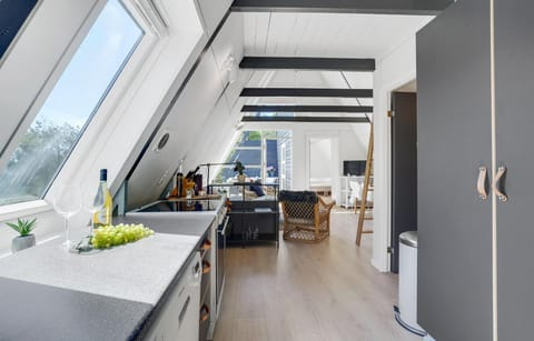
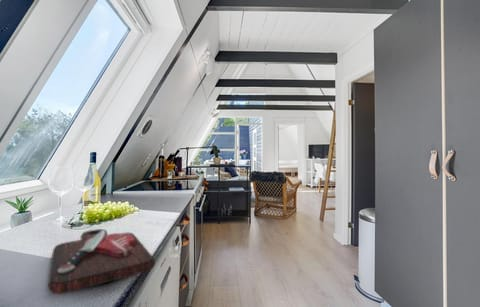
+ cutting board (99, 245)
